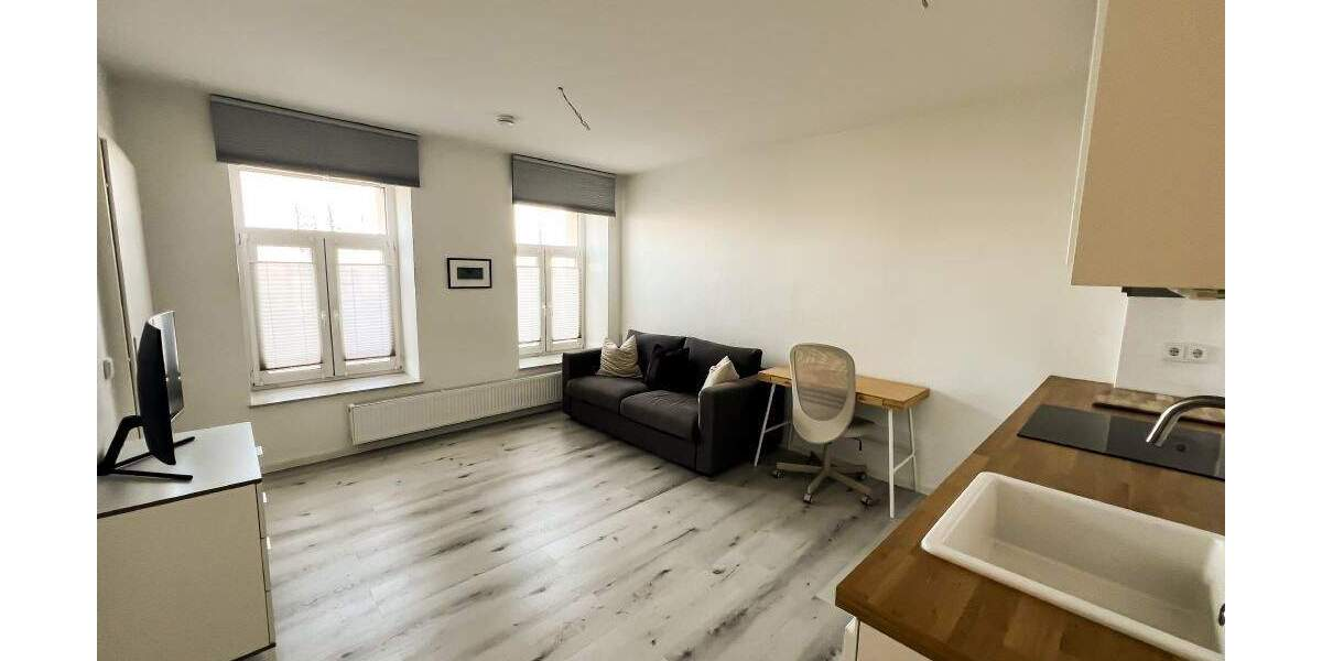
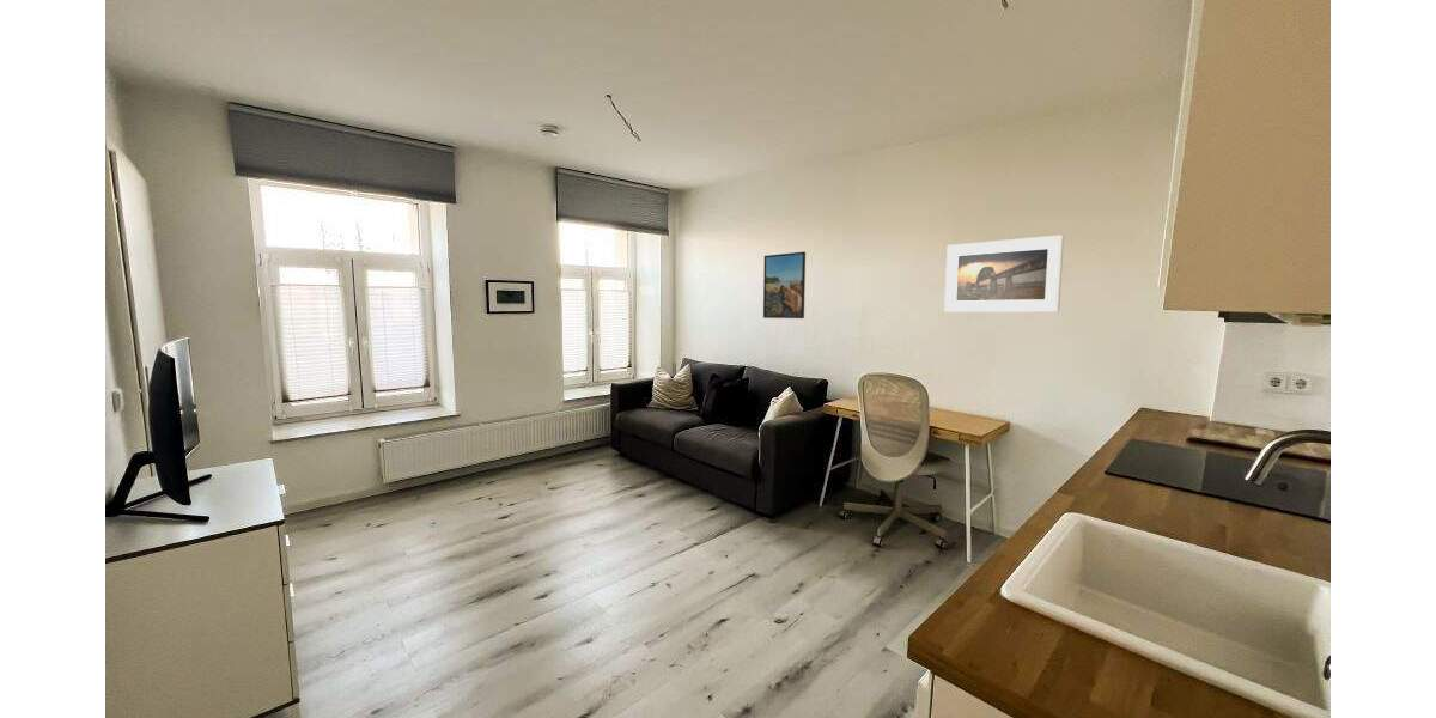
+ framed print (999, 276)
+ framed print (783, 286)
